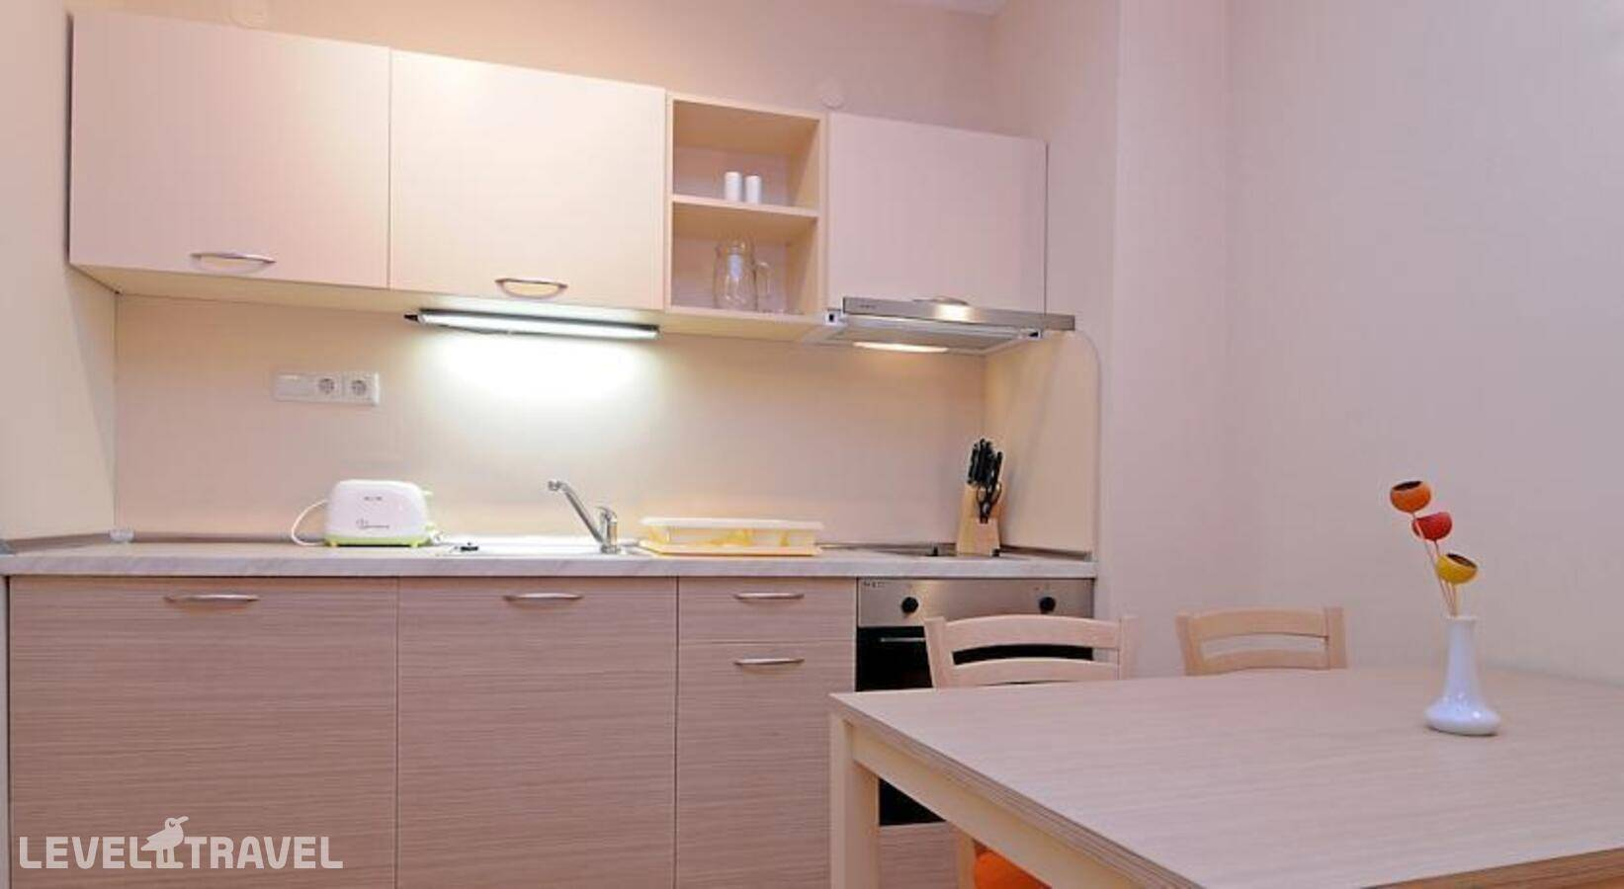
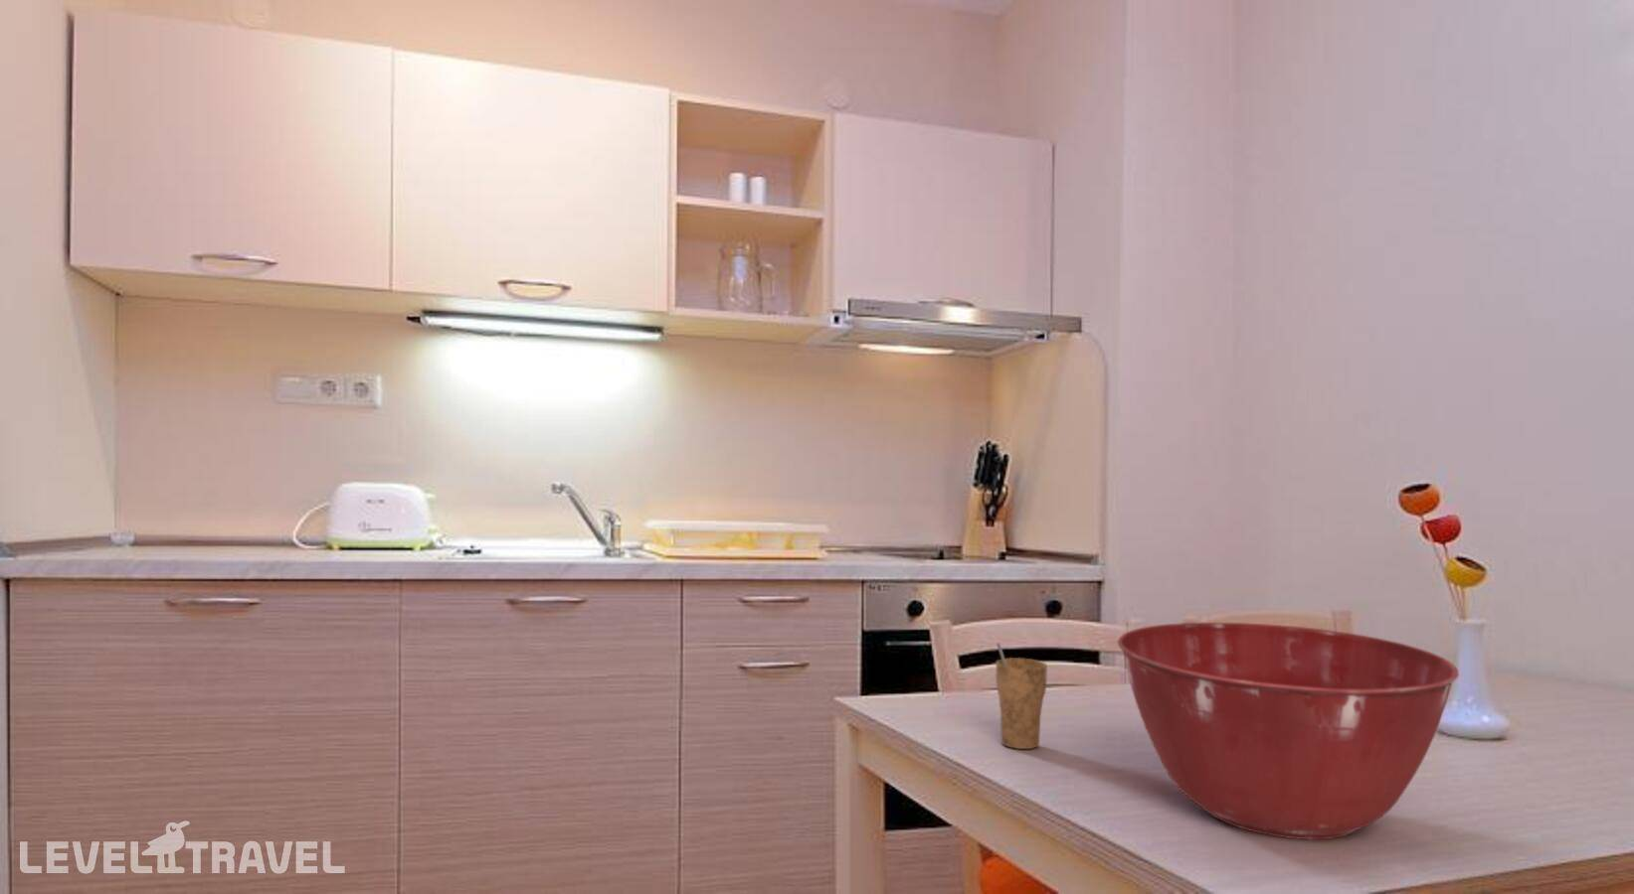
+ mixing bowl (1274, 729)
+ cup (1020, 693)
